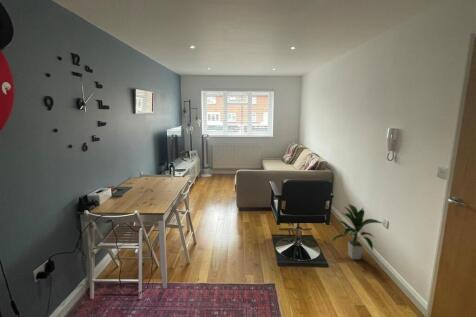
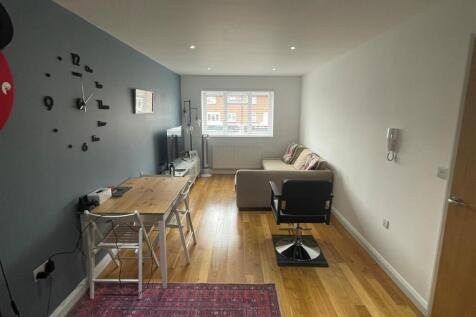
- indoor plant (354, 230)
